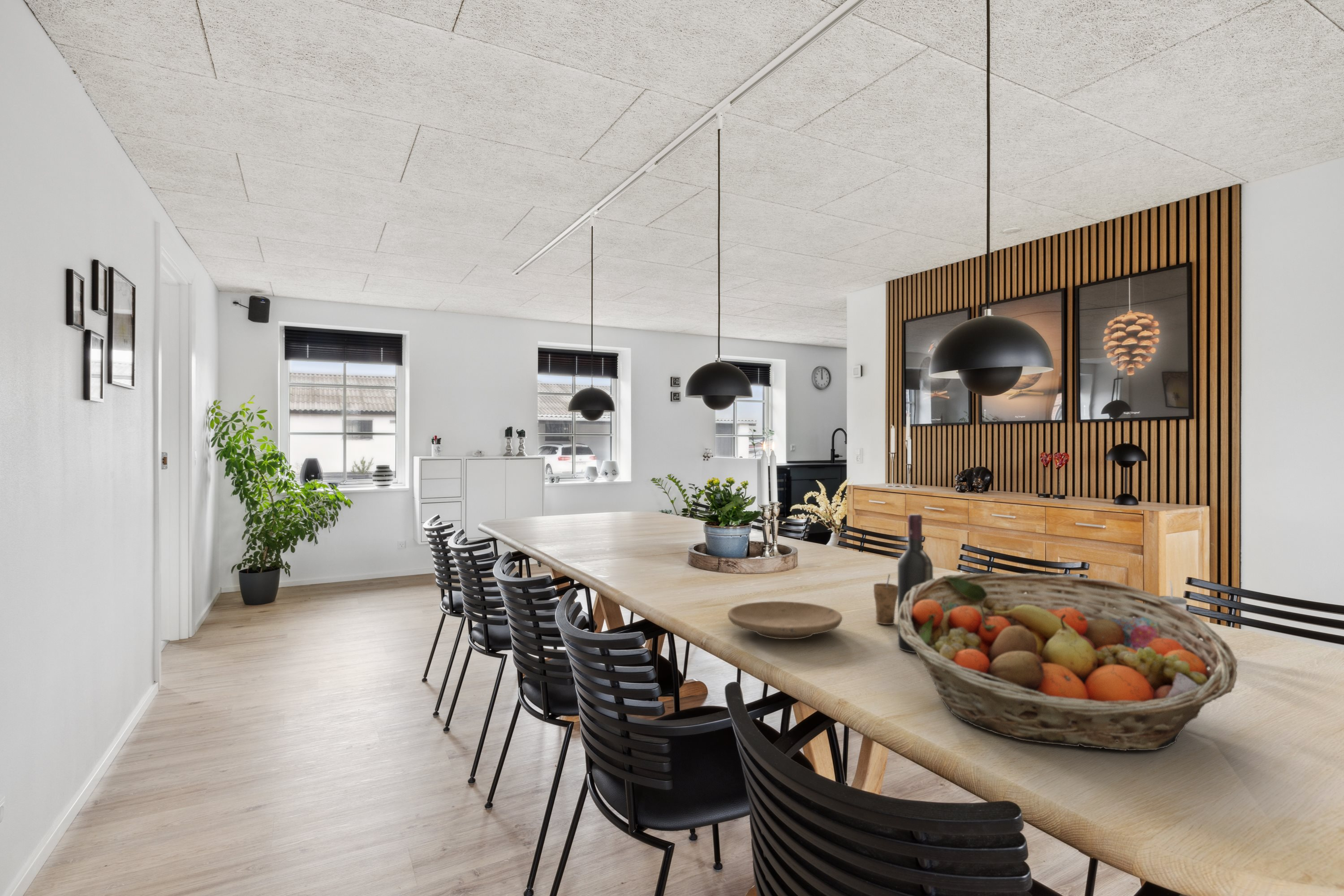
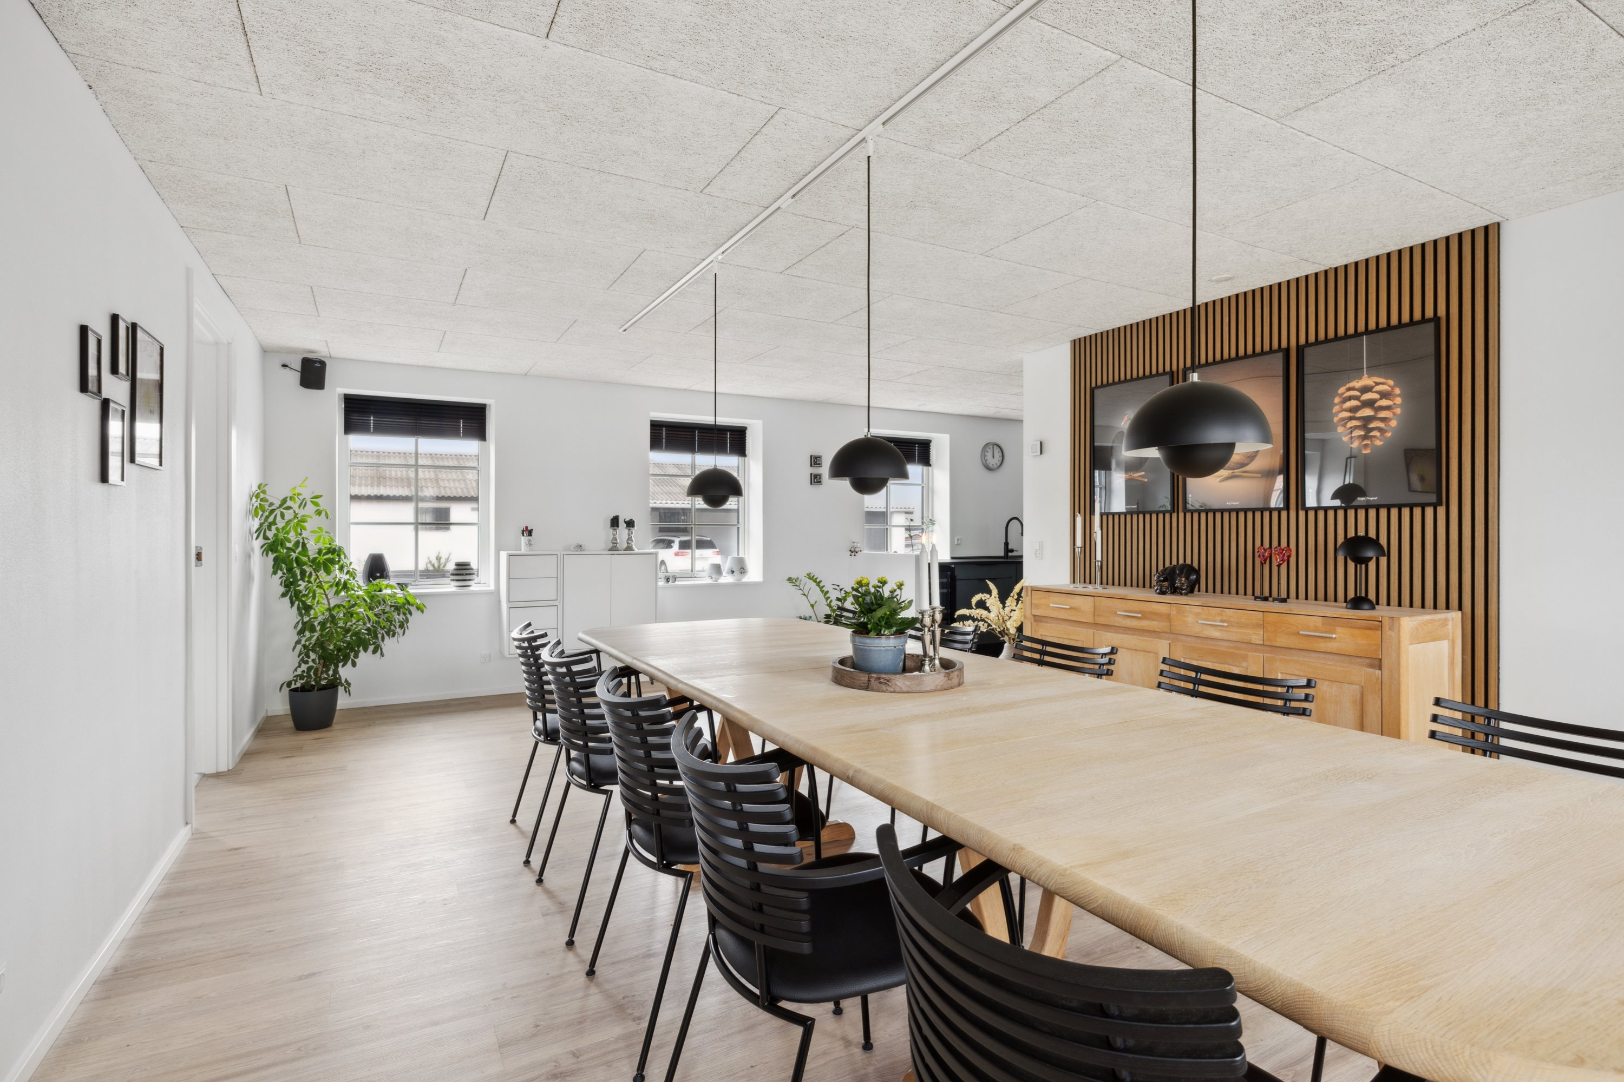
- cup (886, 599)
- plate (784, 622)
- fruit basket (1050, 651)
- wine bottle (915, 581)
- cup (1176, 605)
